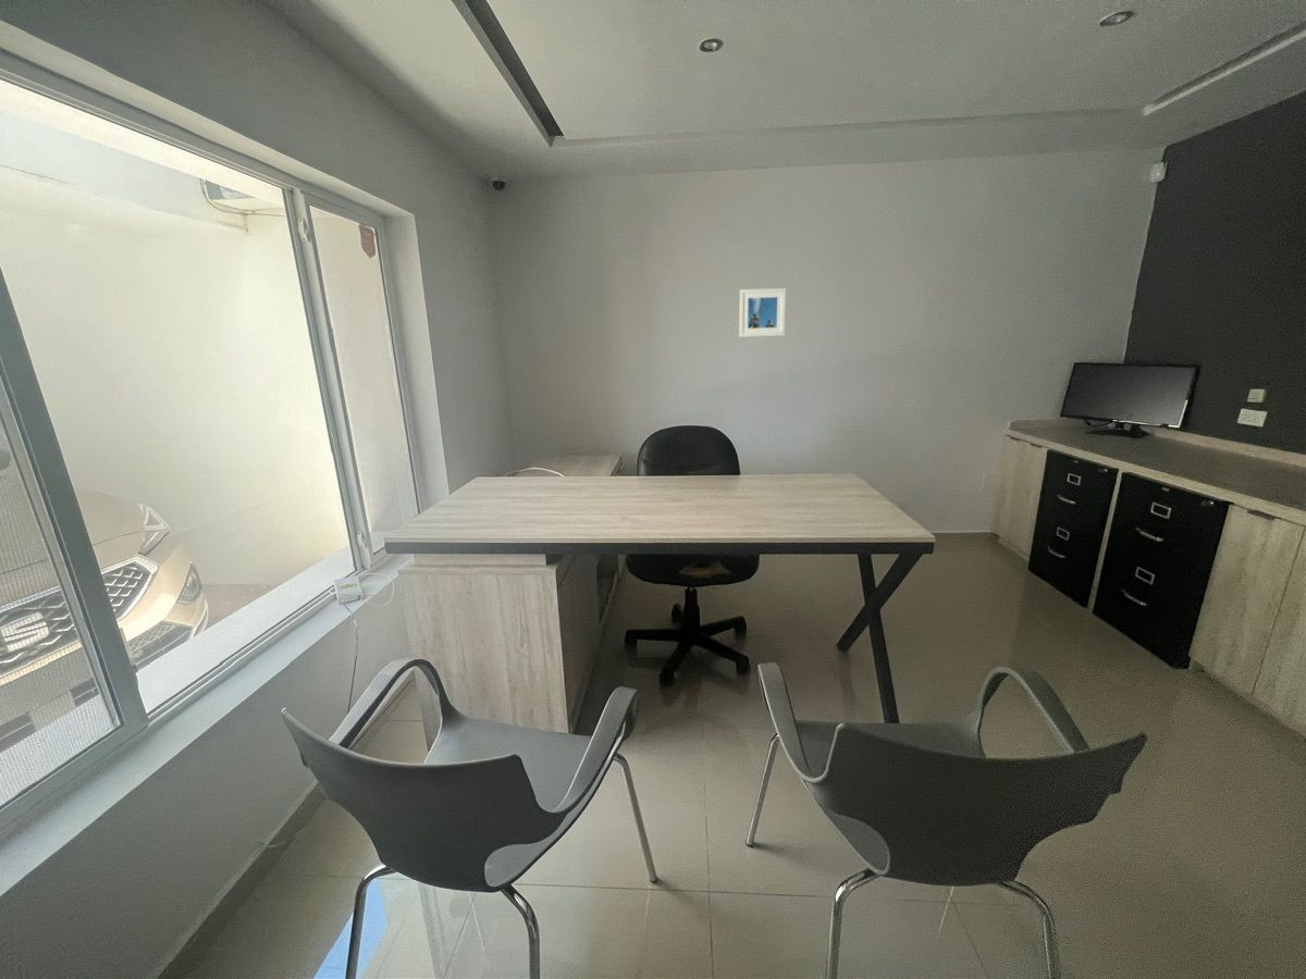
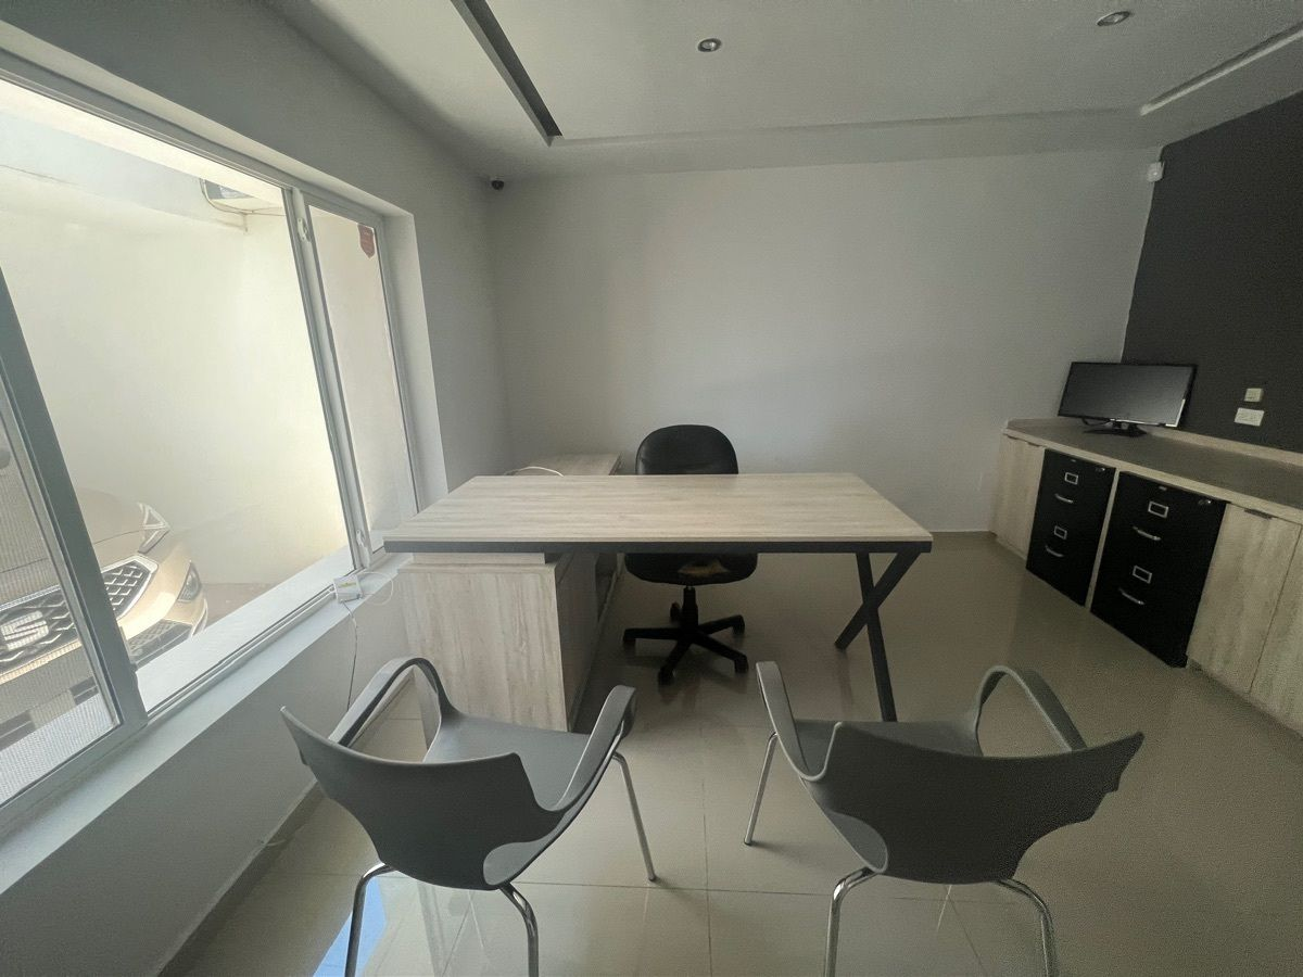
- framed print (762, 312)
